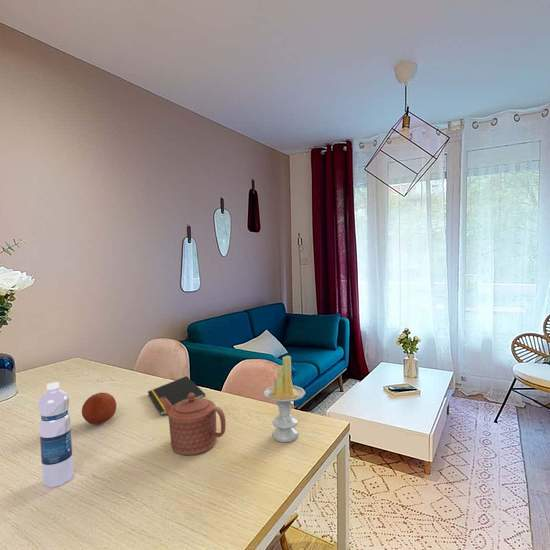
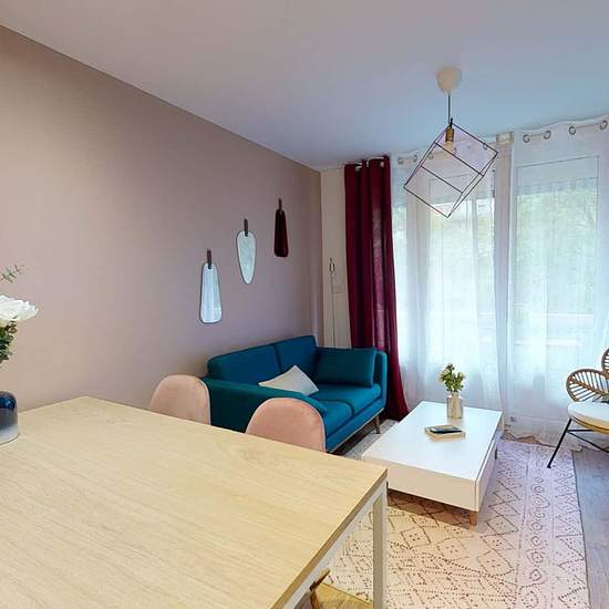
- water bottle (55, 432)
- fruit (99, 407)
- teapot (192, 418)
- candle (284, 395)
- notepad (175, 393)
